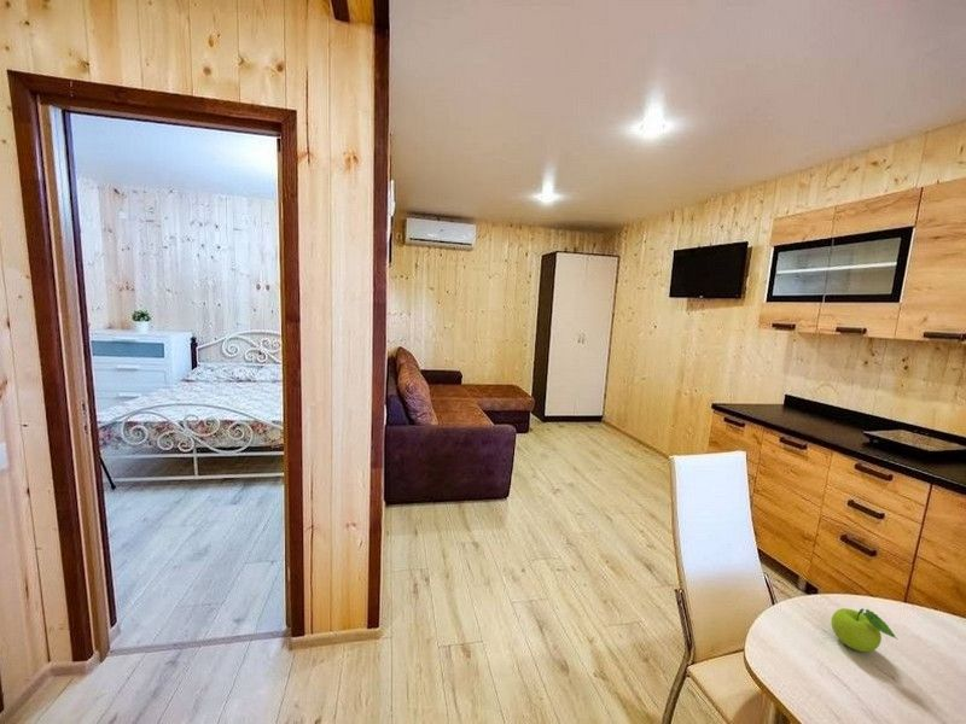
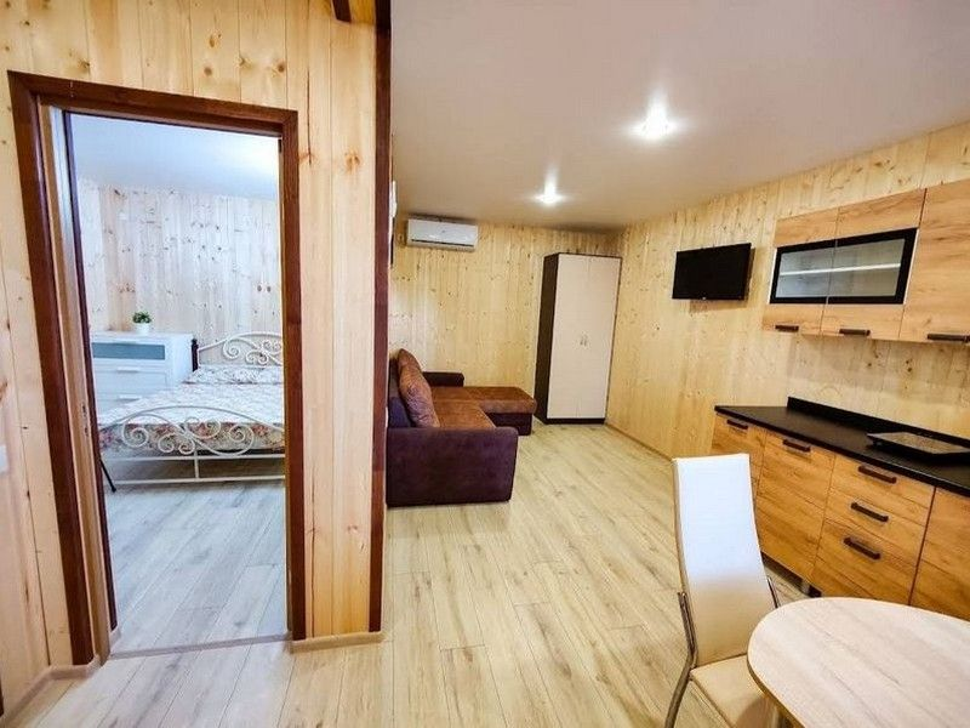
- fruit (863, 630)
